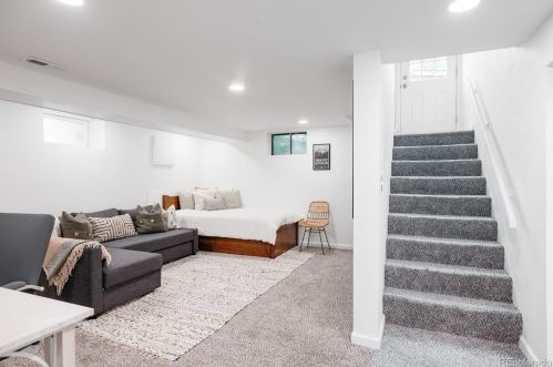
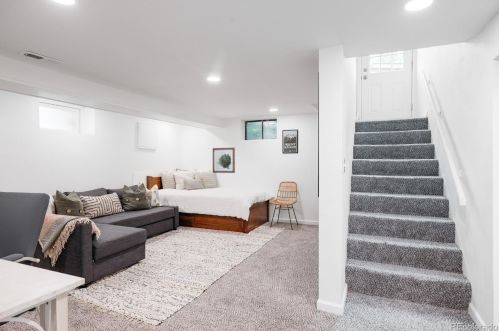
+ wall art (223, 160)
